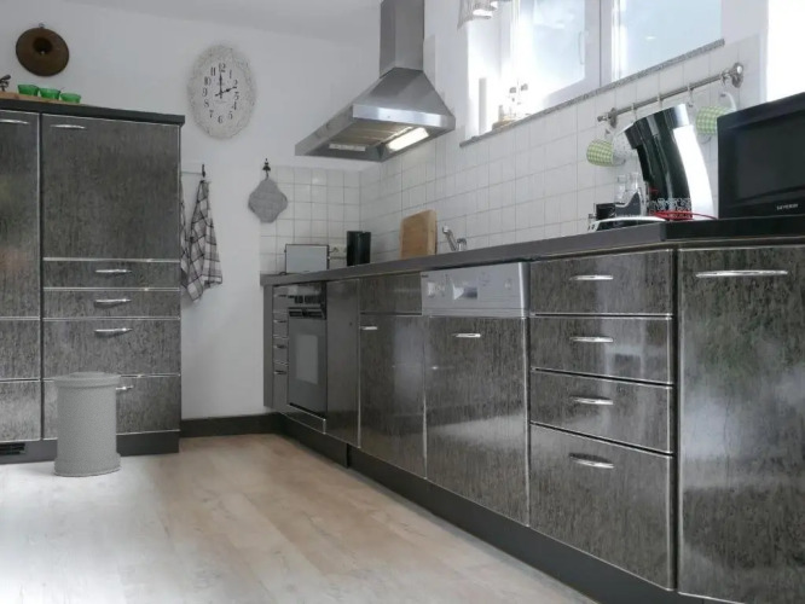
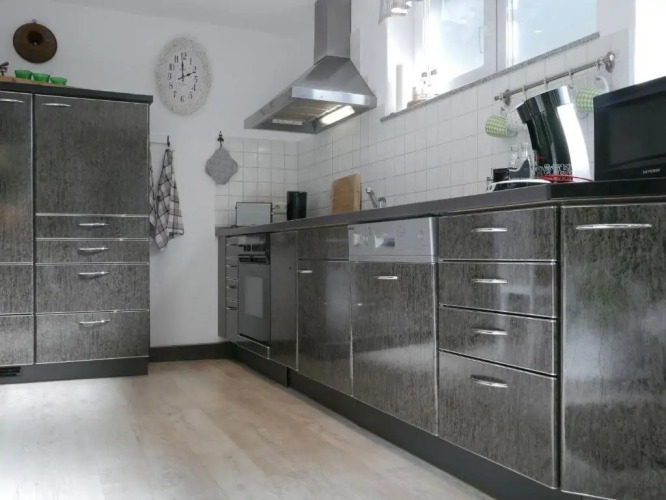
- trash can (87, 420)
